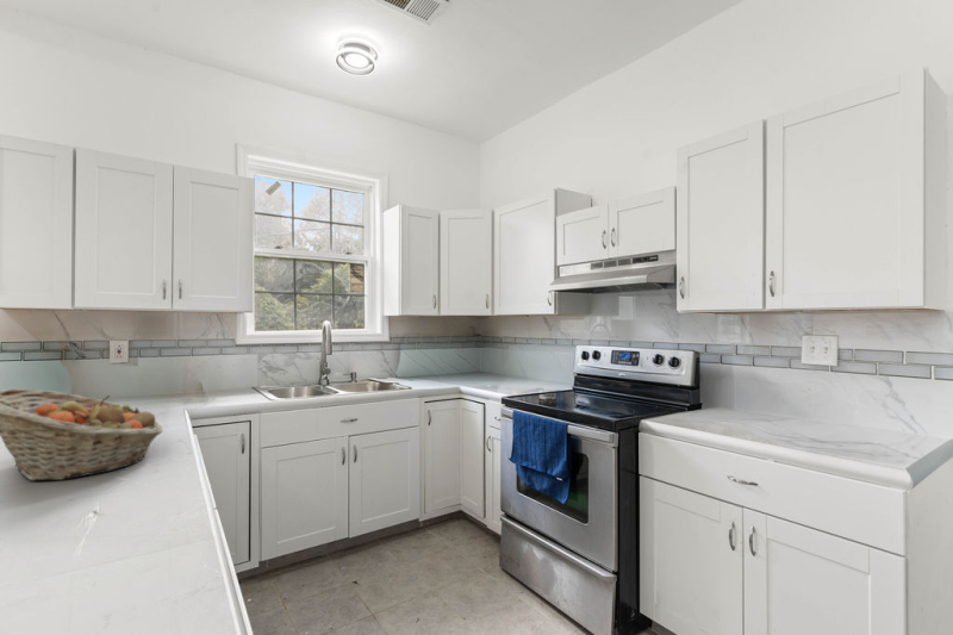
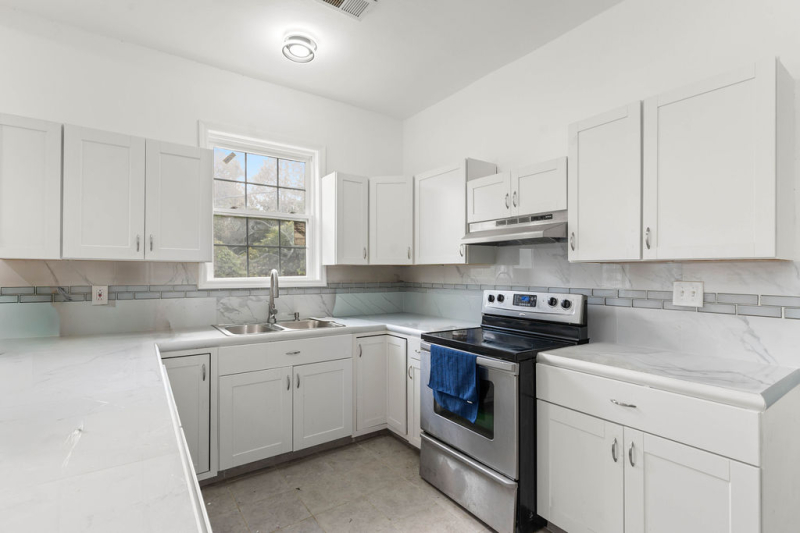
- fruit basket (77, 425)
